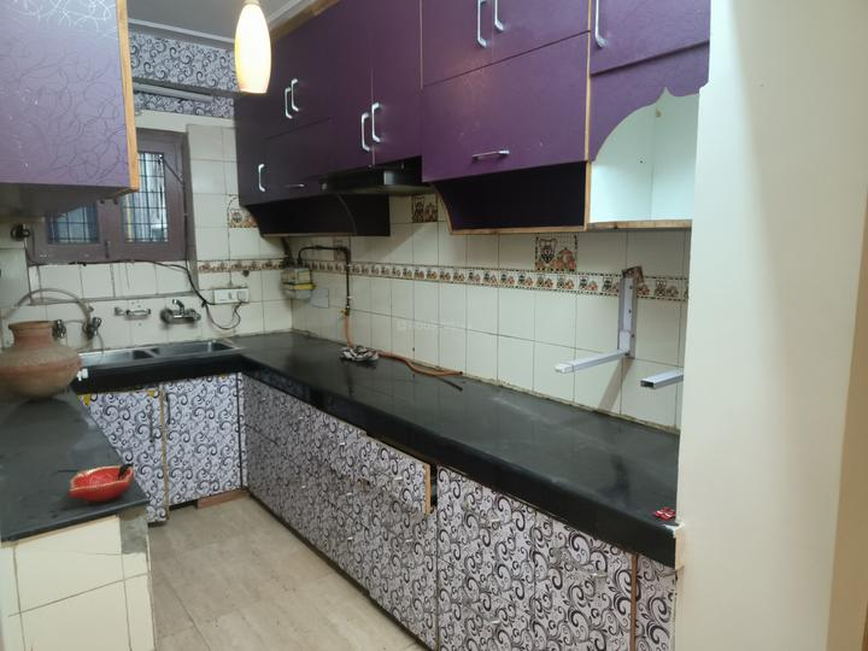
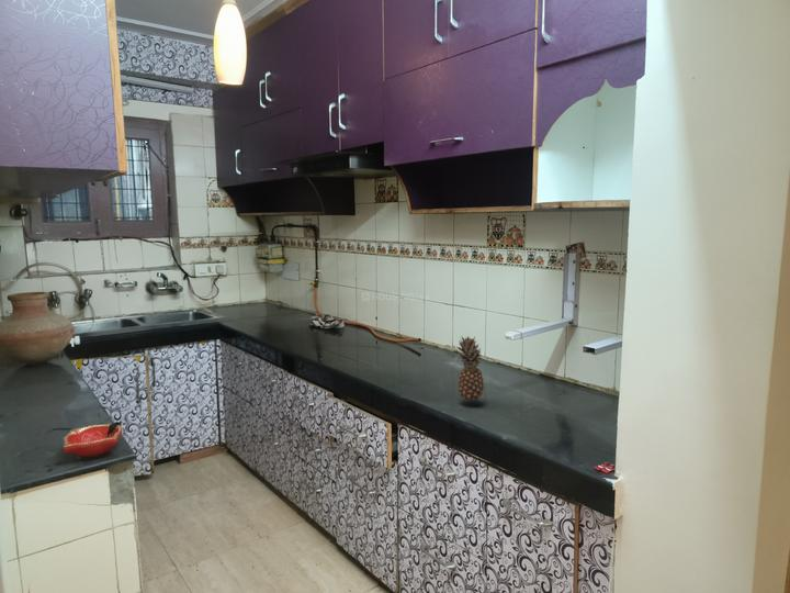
+ fruit (471, 369)
